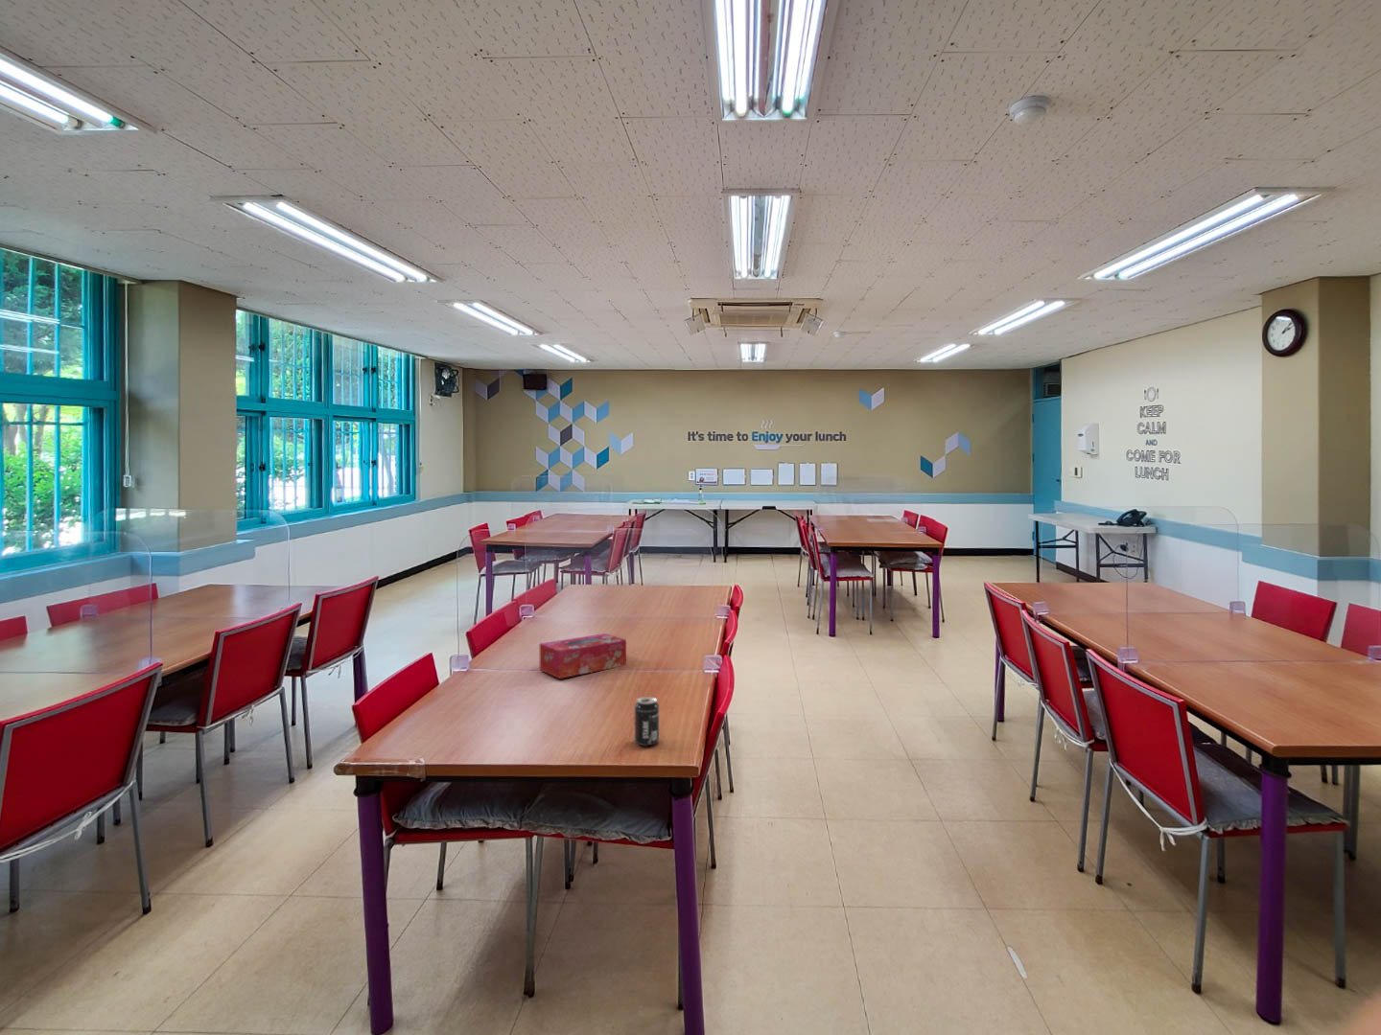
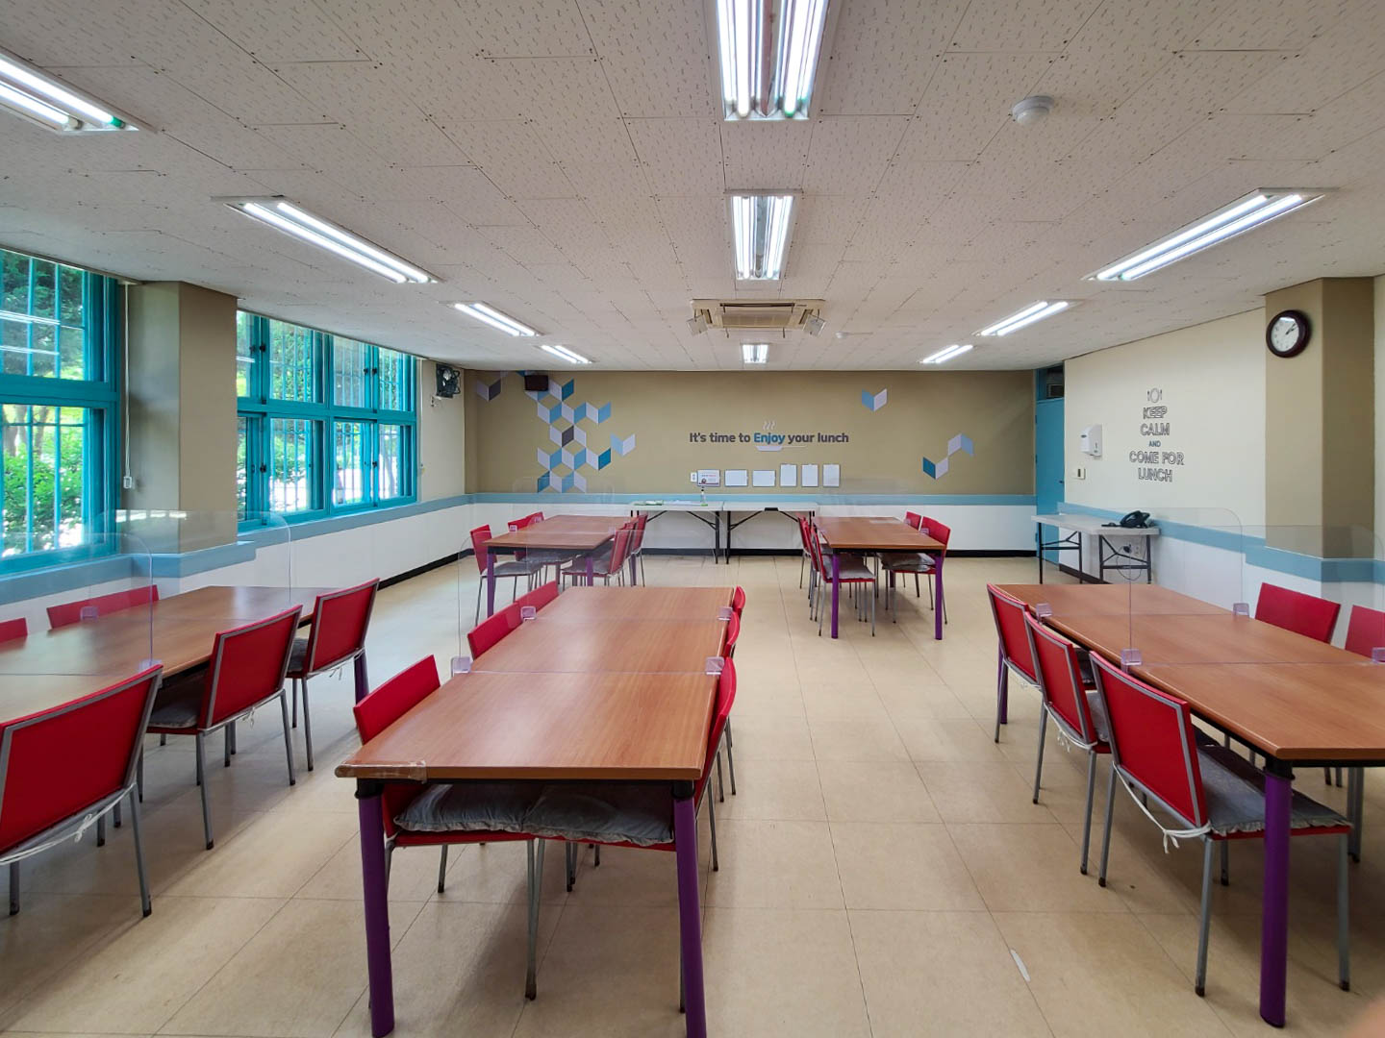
- tissue box (583, 654)
- beverage can (646, 721)
